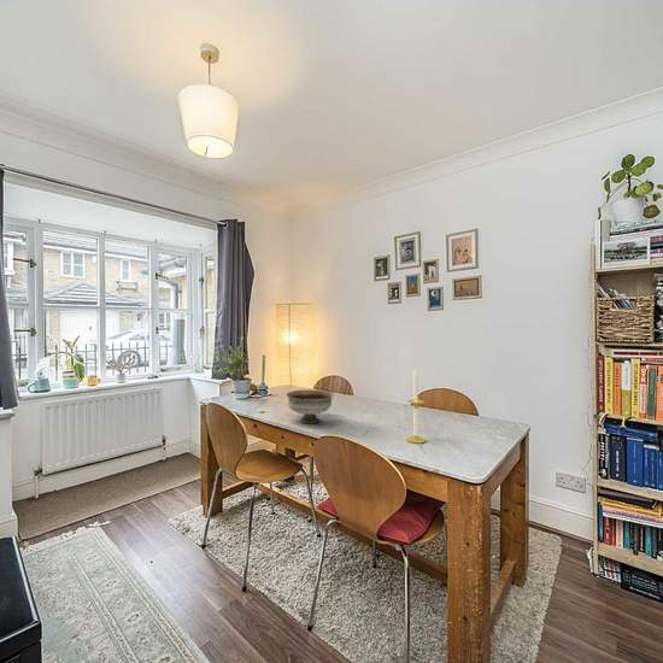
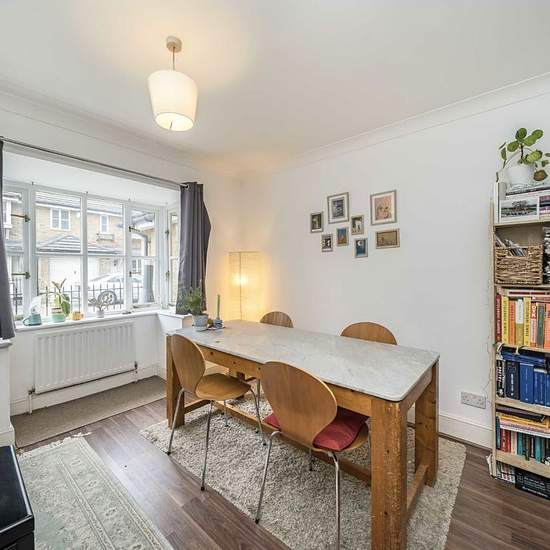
- bowl (310, 406)
- candle (416, 404)
